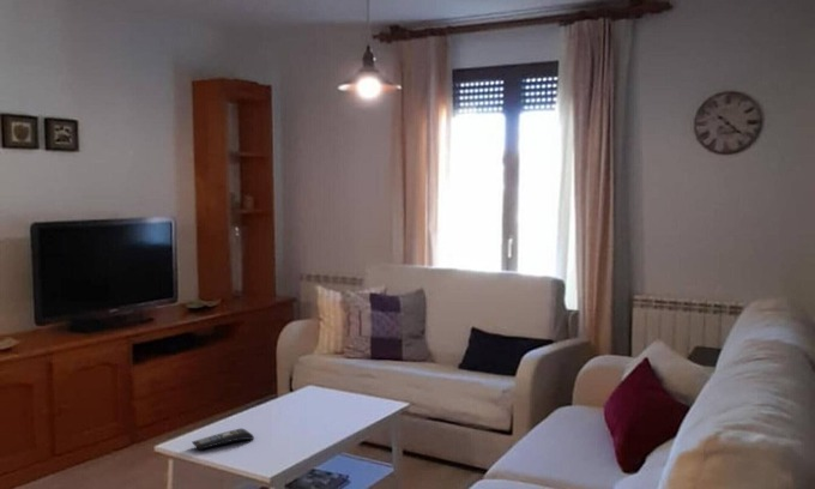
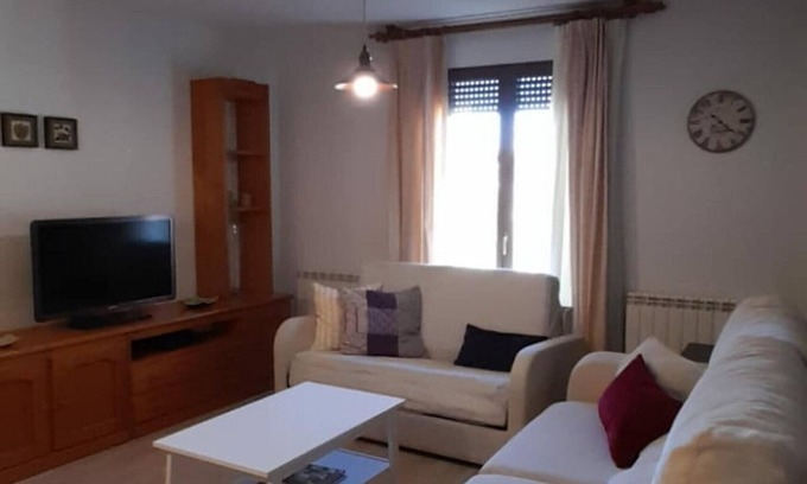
- remote control (223, 439)
